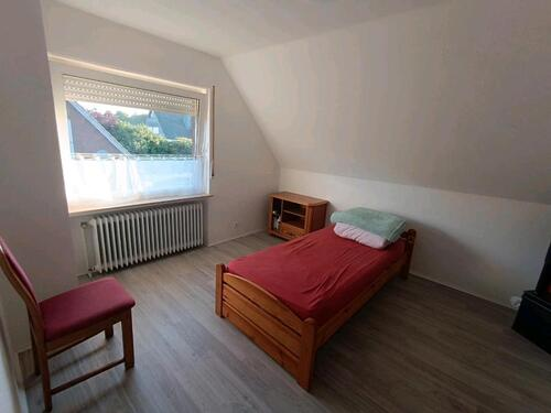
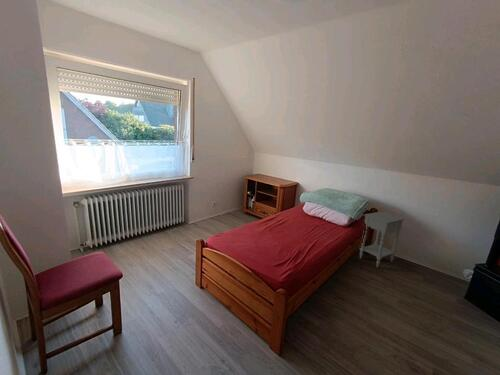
+ nightstand (381, 238)
